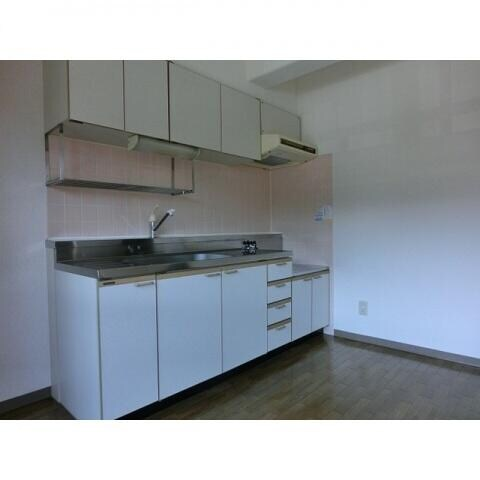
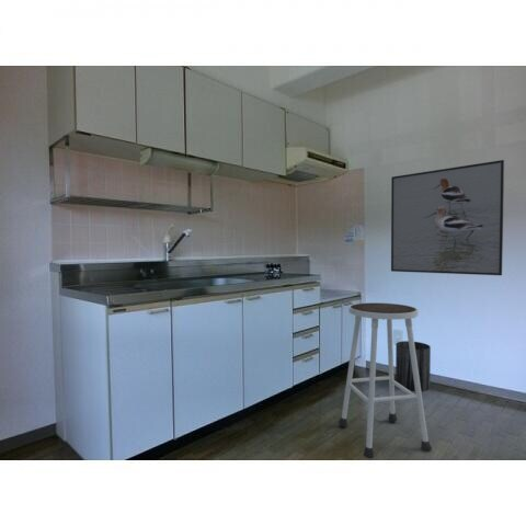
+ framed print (442, 221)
+ trash can (411, 365)
+ stool (384, 376)
